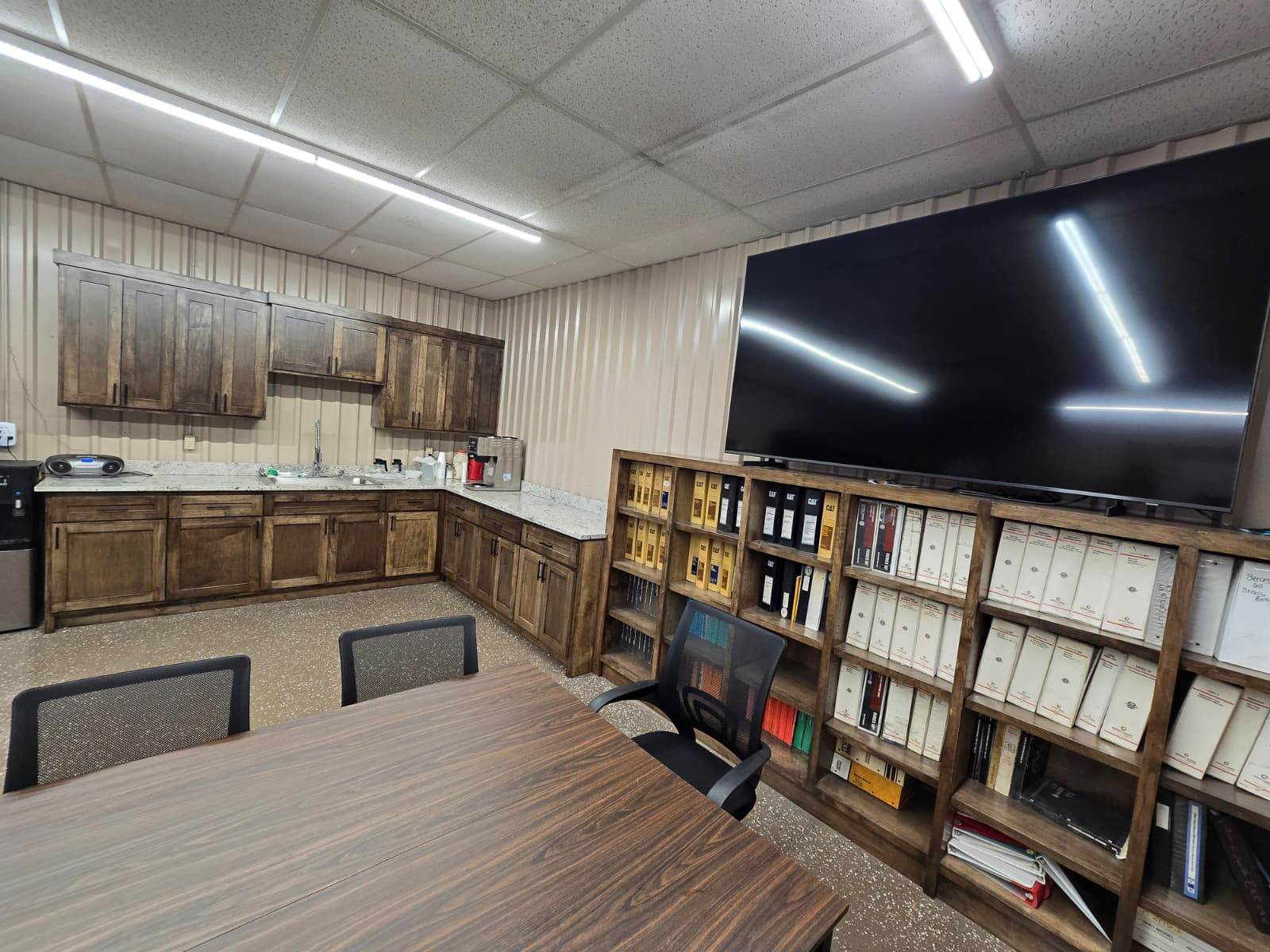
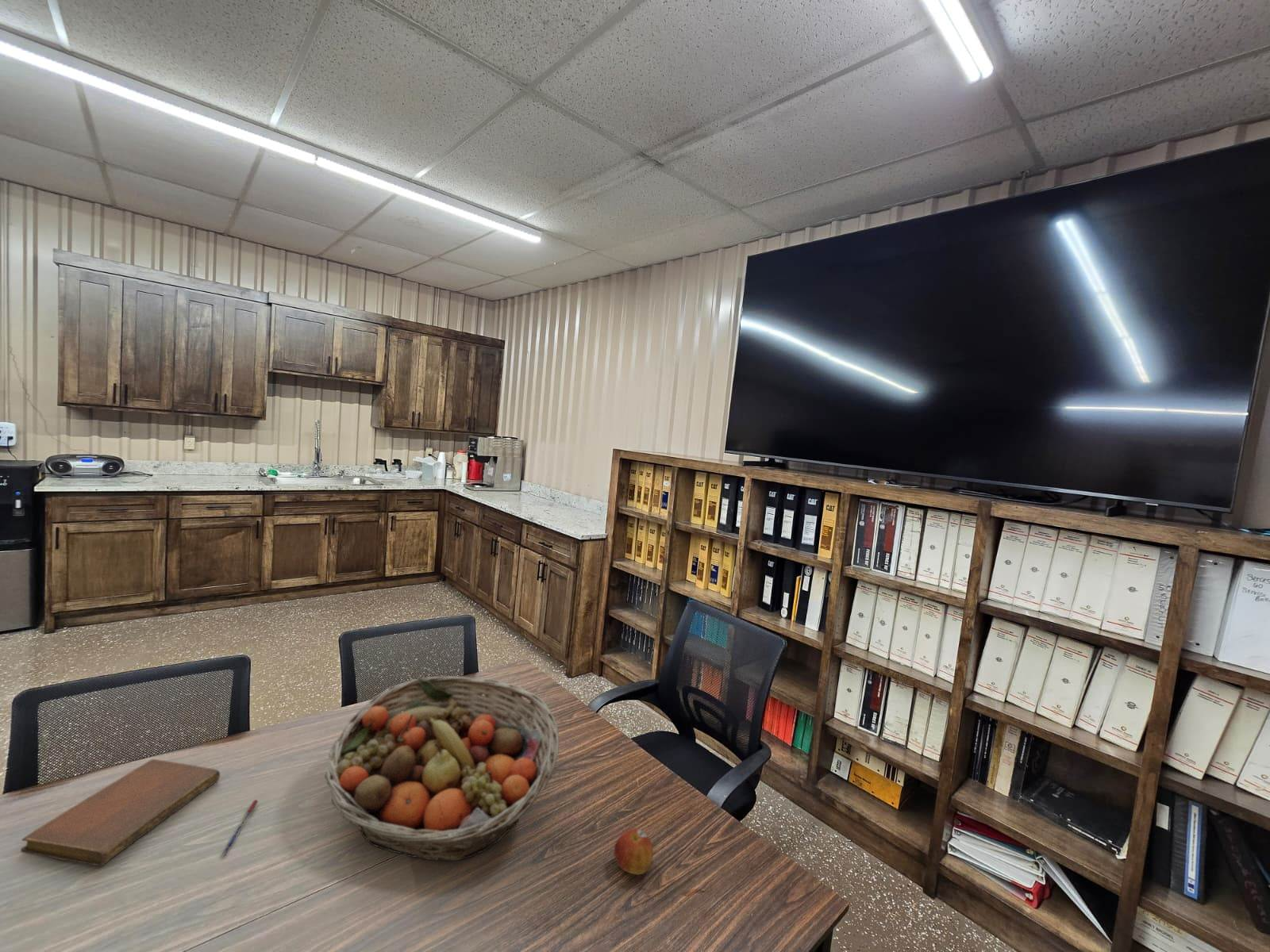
+ fruit basket (446, 760)
+ notebook (130, 806)
+ apple (633, 850)
+ pen (240, 826)
